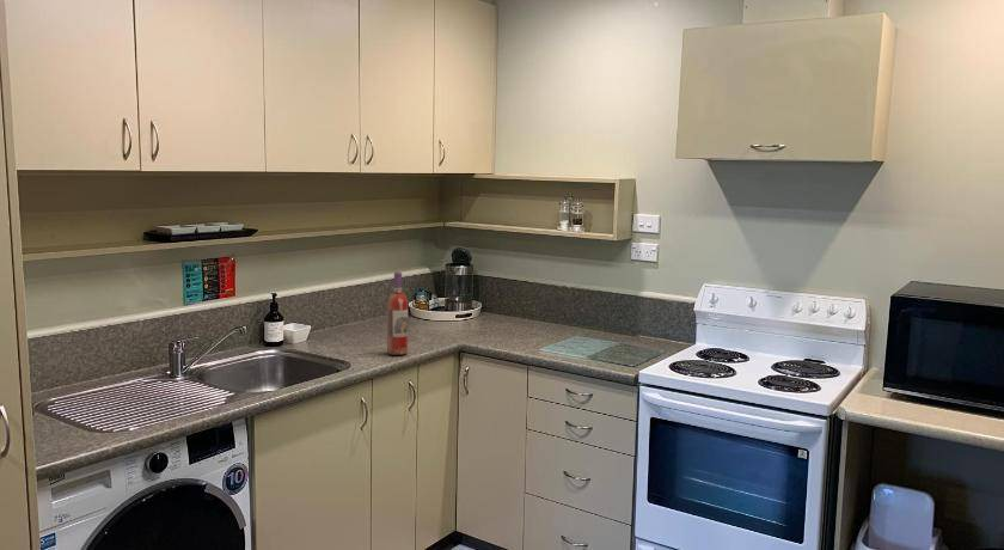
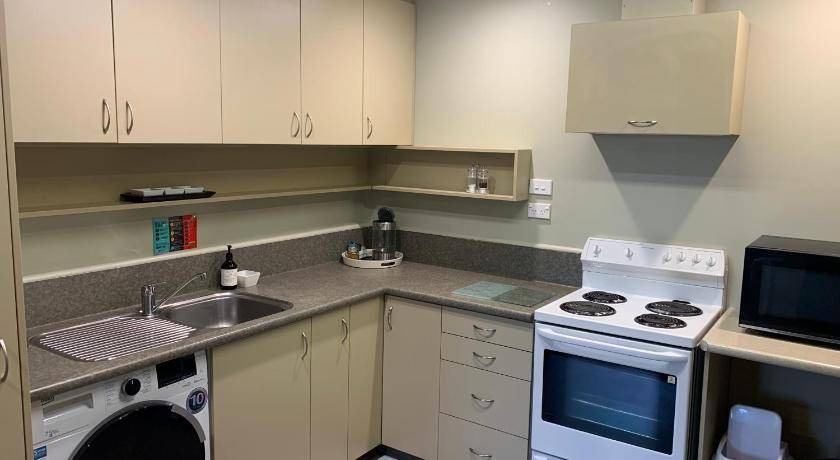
- wine bottle (397, 312)
